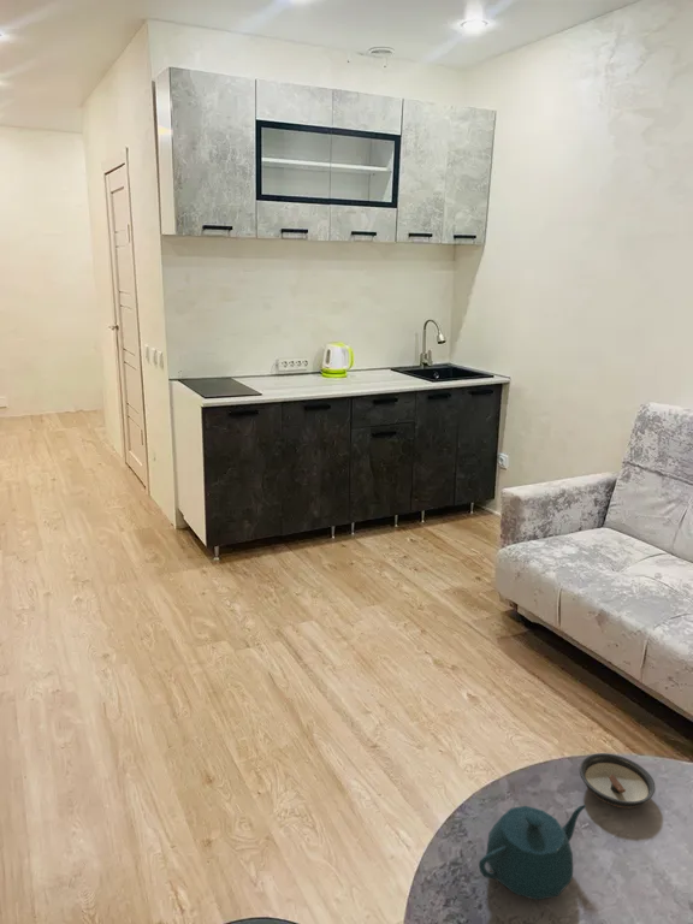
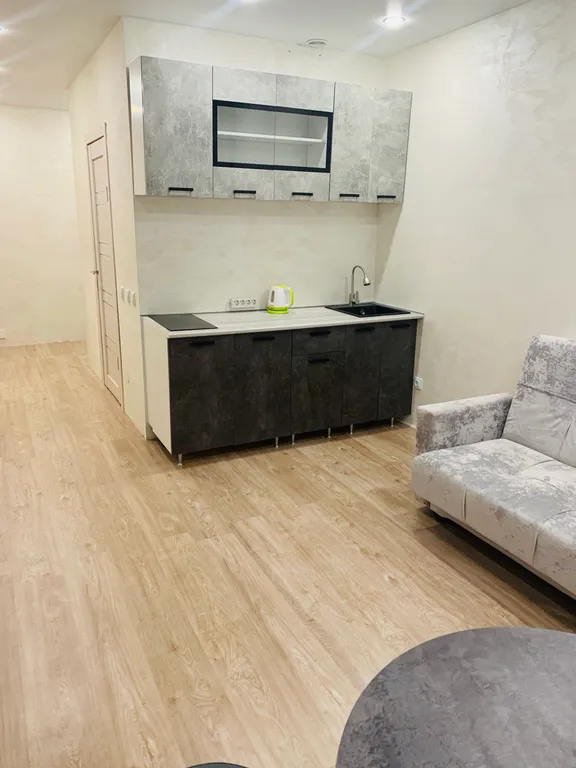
- saucer (615, 783)
- teapot (533, 843)
